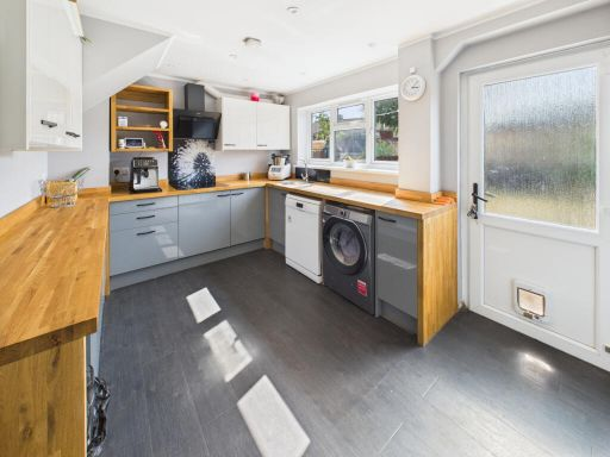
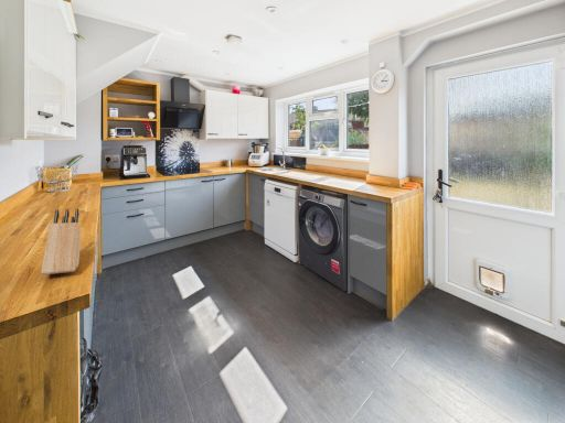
+ knife block (63, 237)
